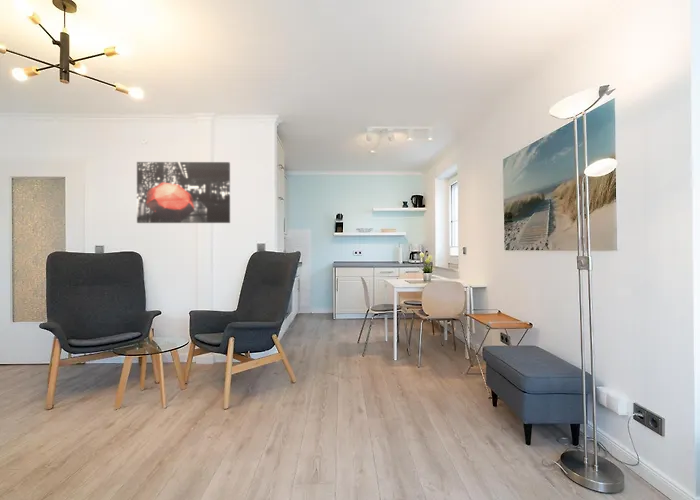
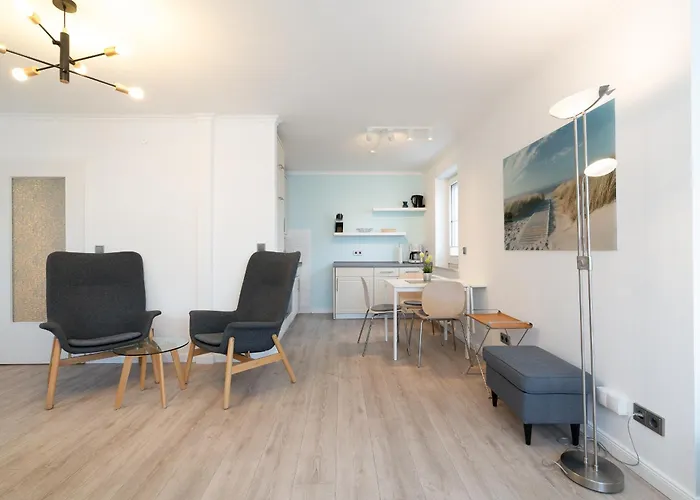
- wall art (183, 192)
